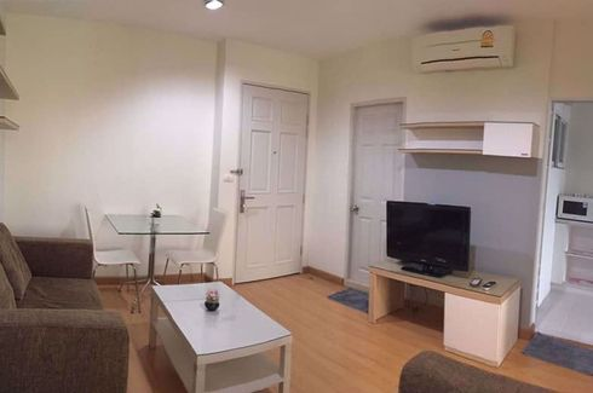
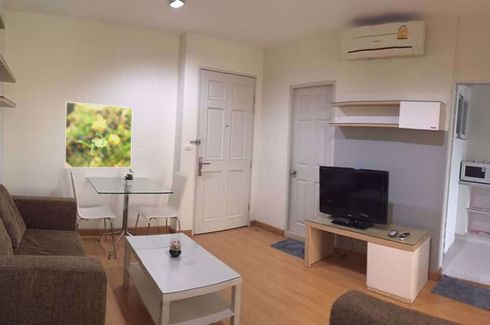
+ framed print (99, 136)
